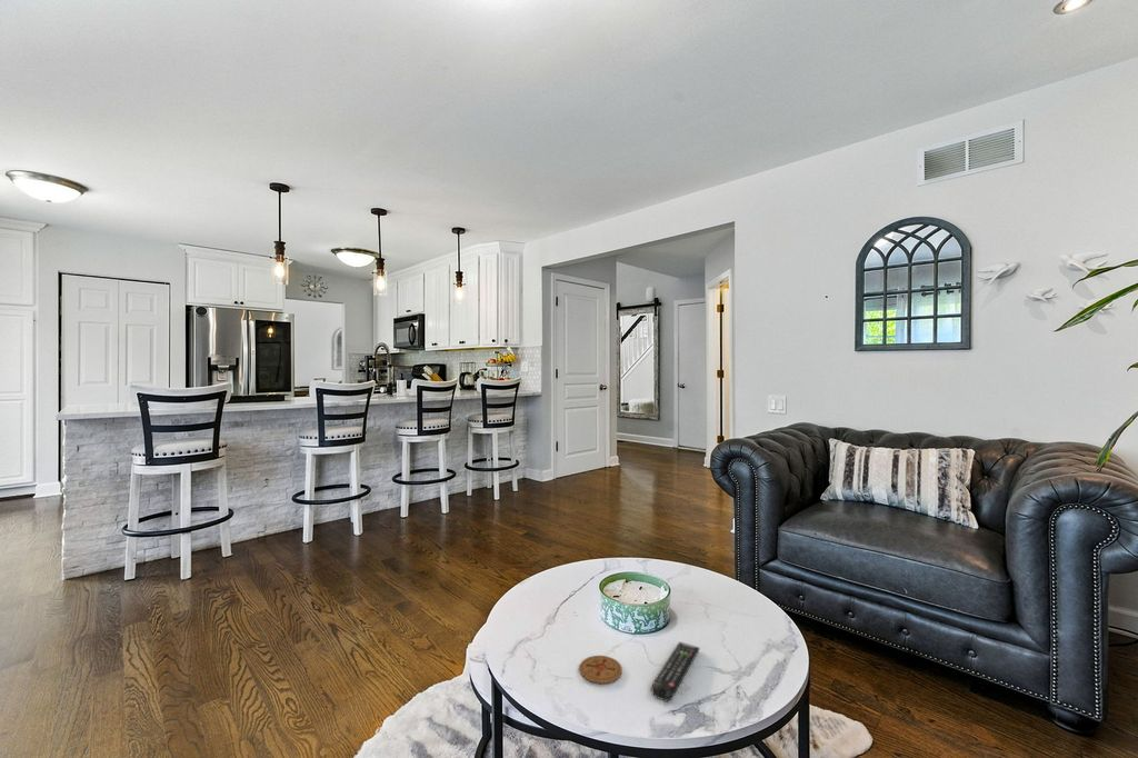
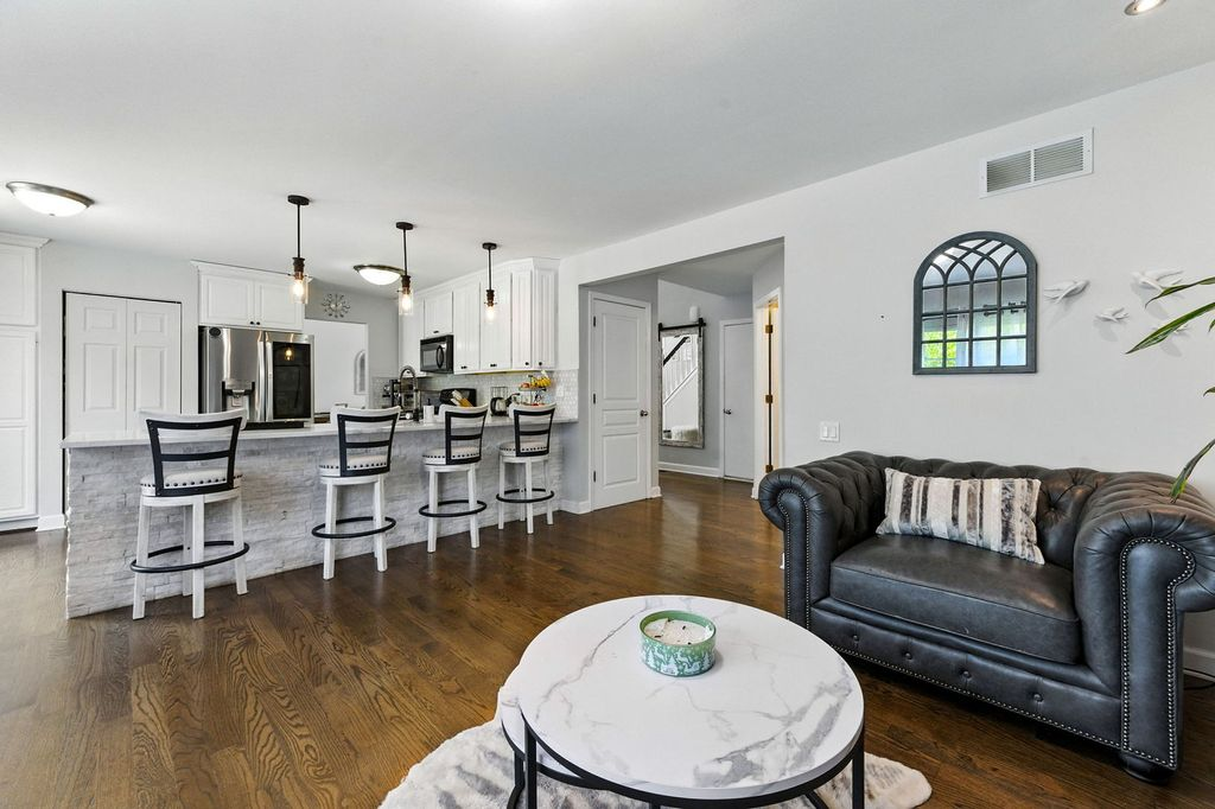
- remote control (677, 667)
- coaster (600, 668)
